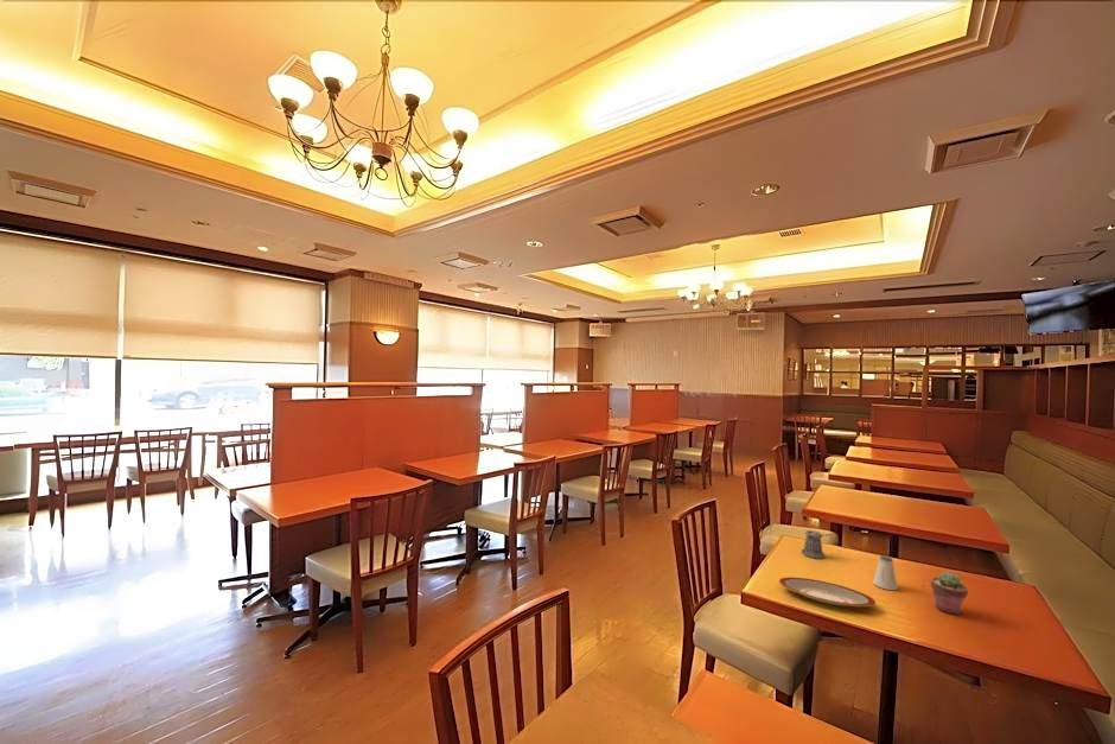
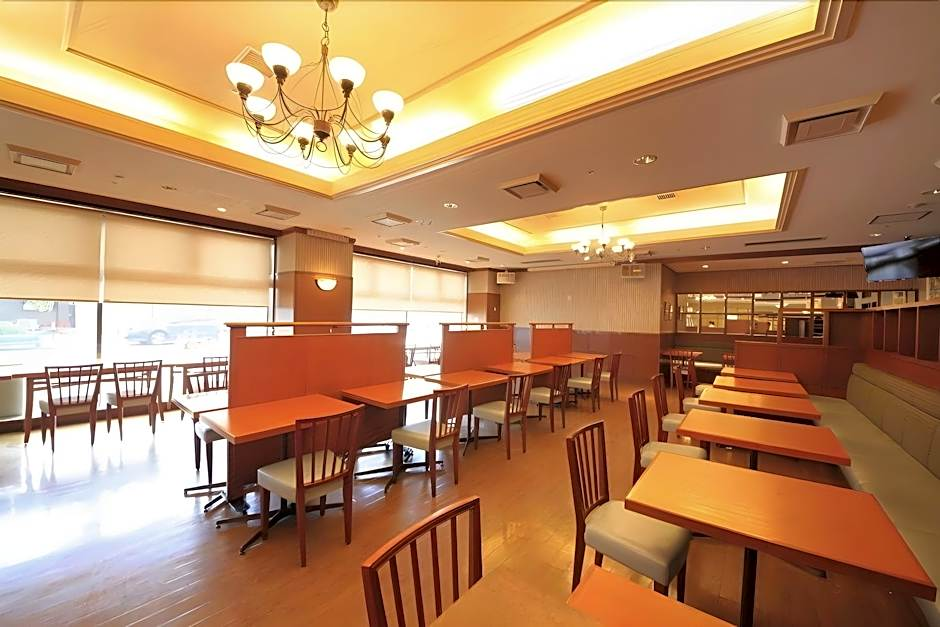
- plate (824, 593)
- saltshaker (885, 571)
- potted succulent (948, 591)
- pepper shaker (815, 542)
